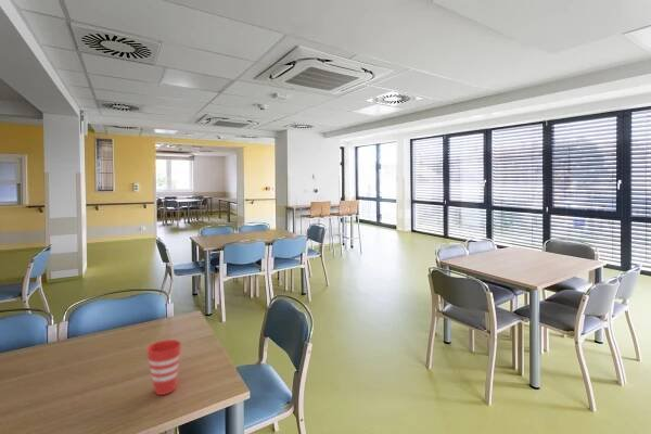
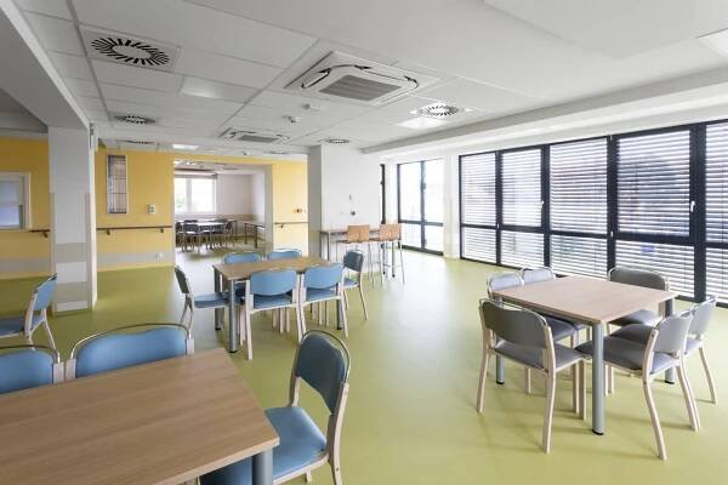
- cup (164, 367)
